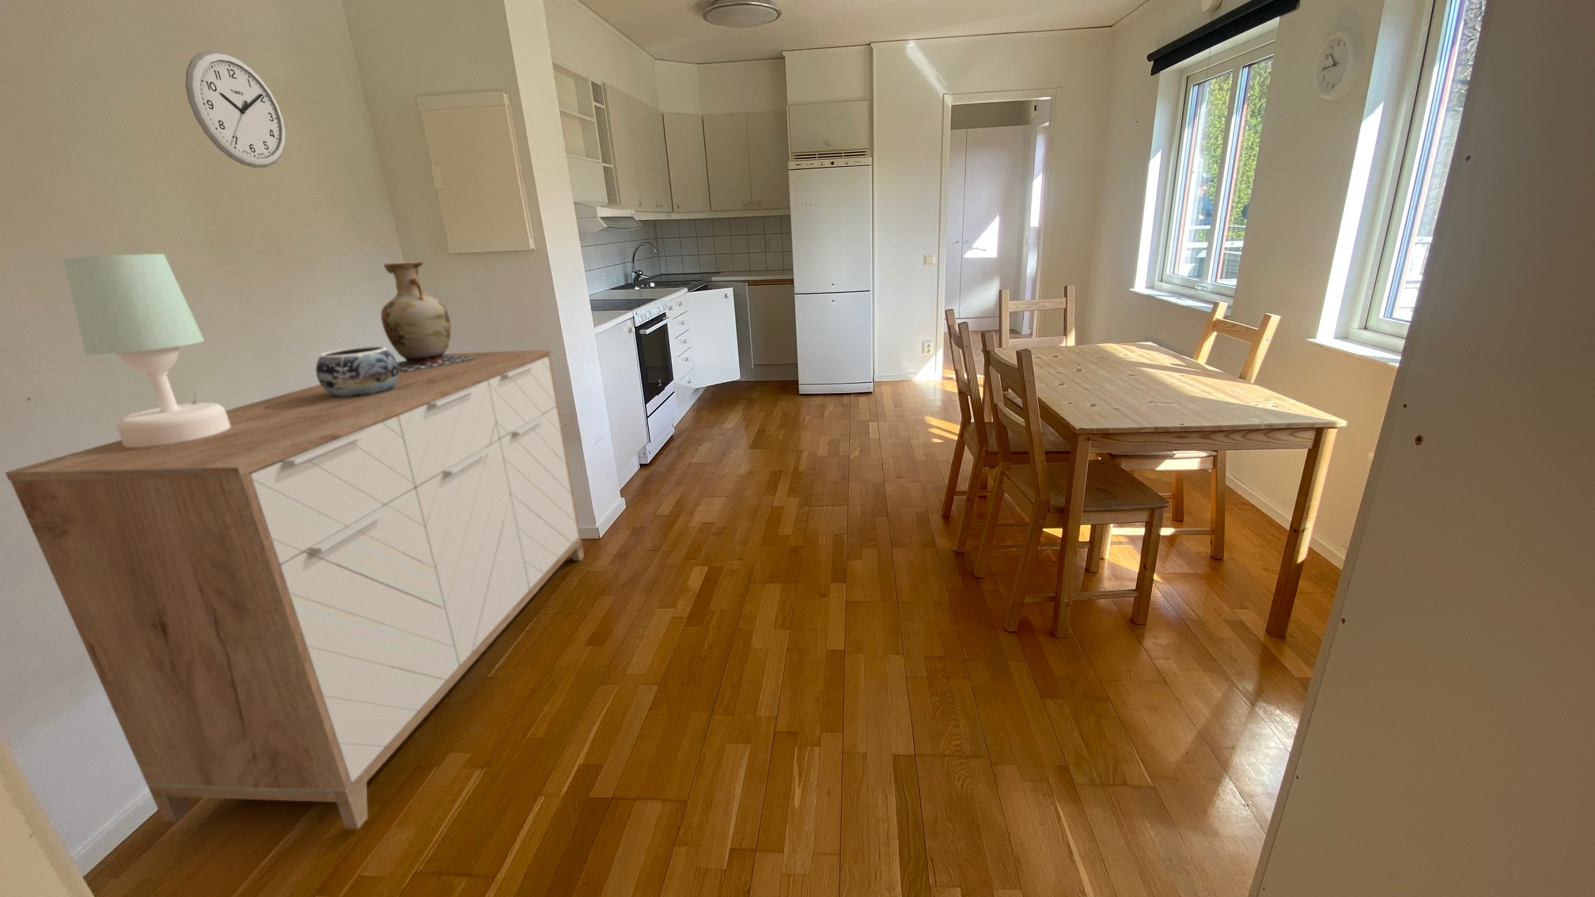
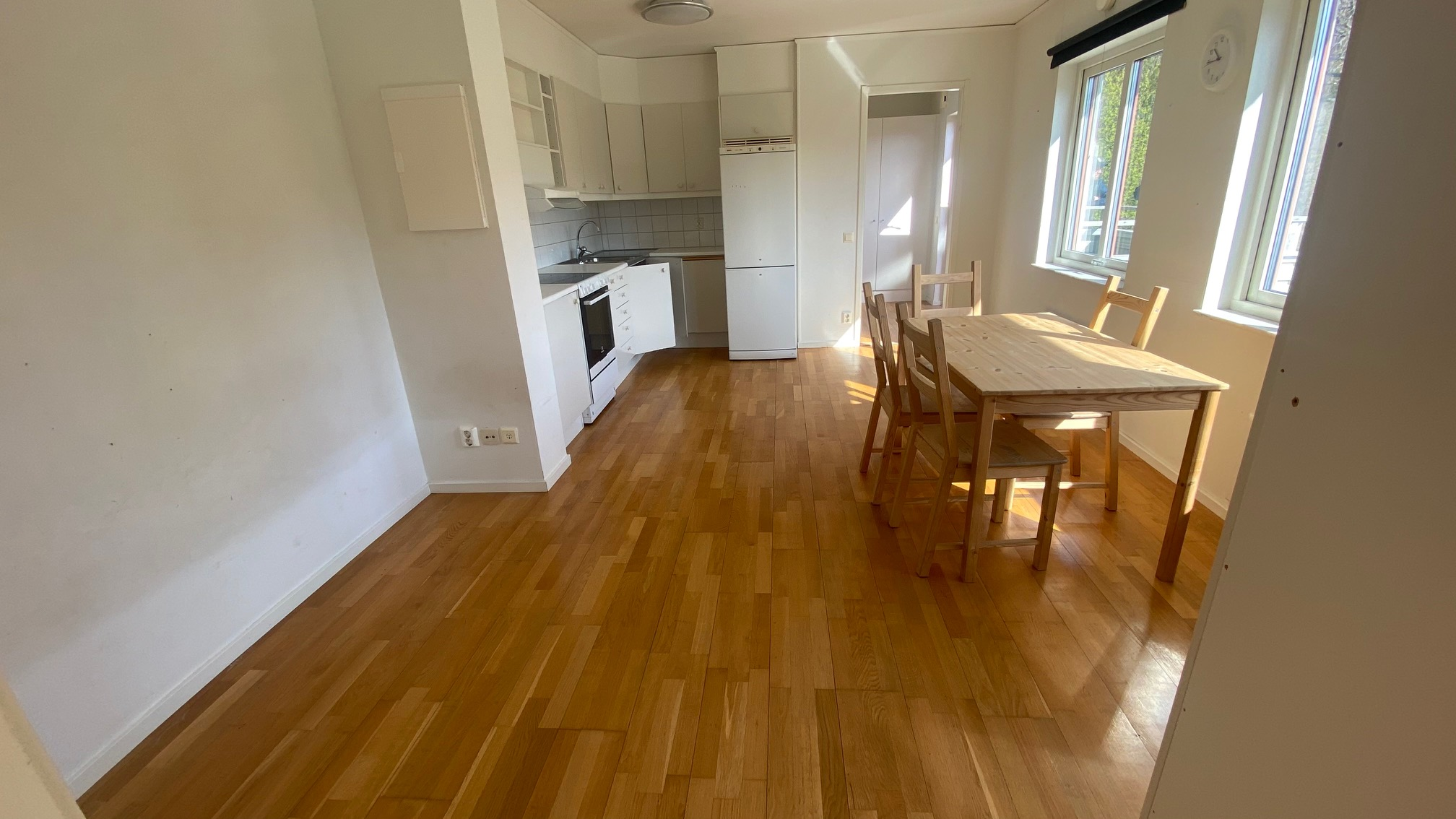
- wall clock (241, 111)
- decorative bowl (358, 370)
- vase (414, 313)
- table lamp (148, 348)
- sideboard (404, 531)
